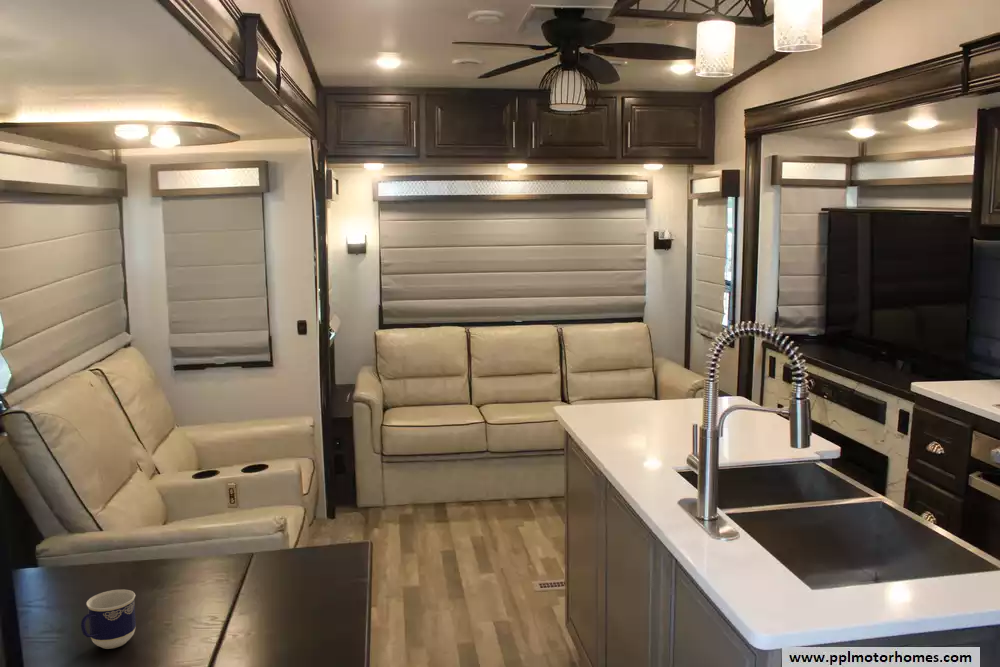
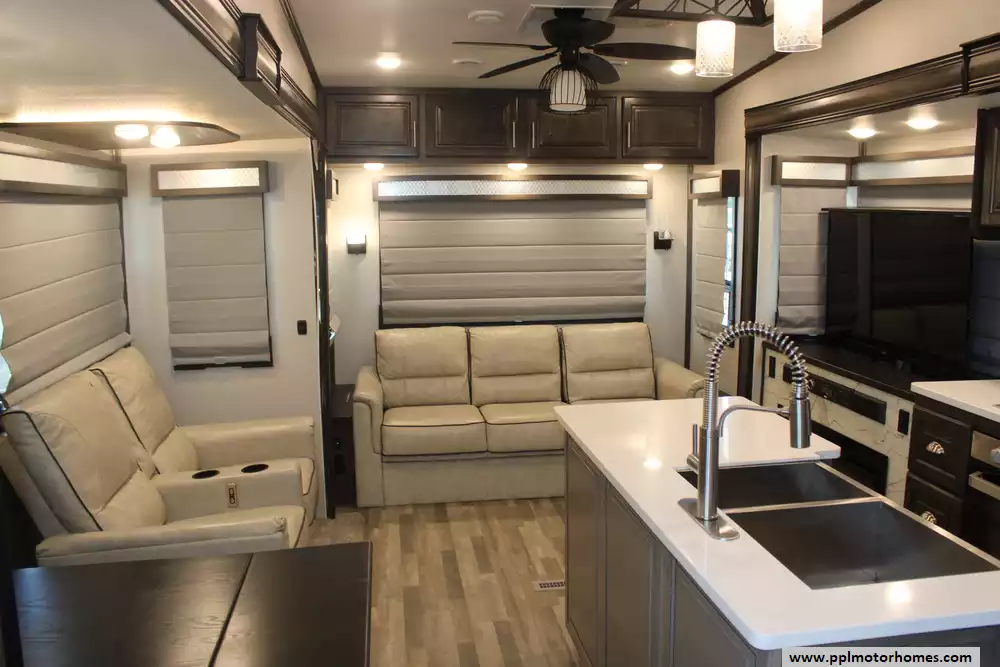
- cup (107, 623)
